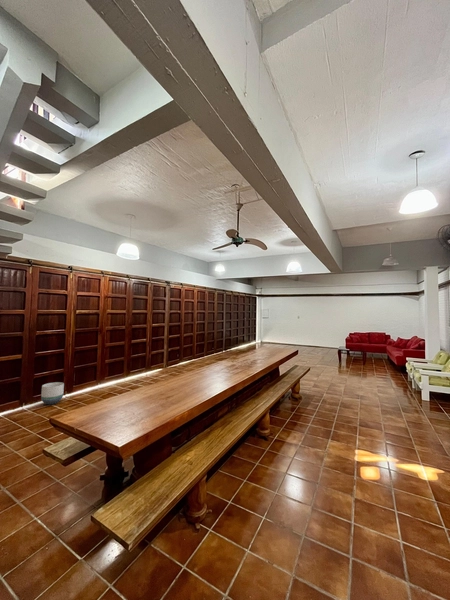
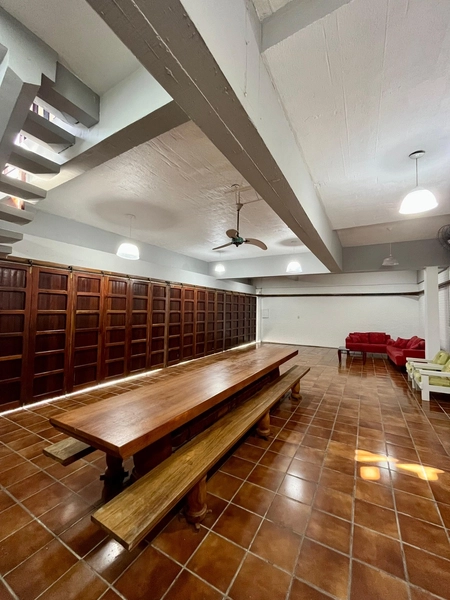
- planter (52, 393)
